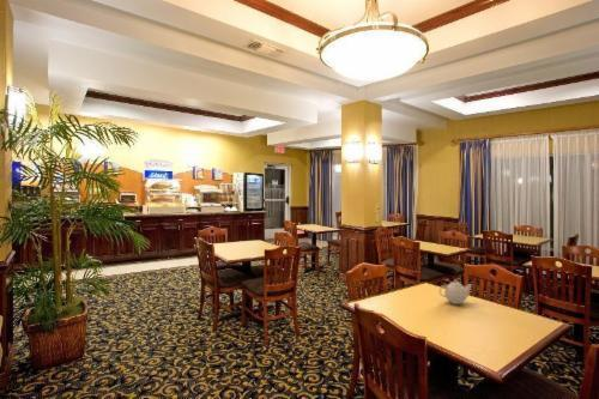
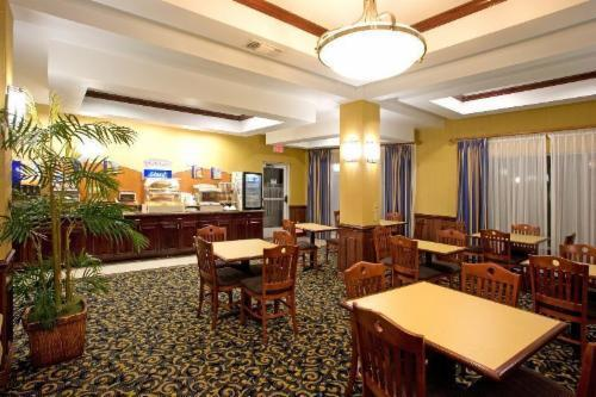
- teapot (455, 291)
